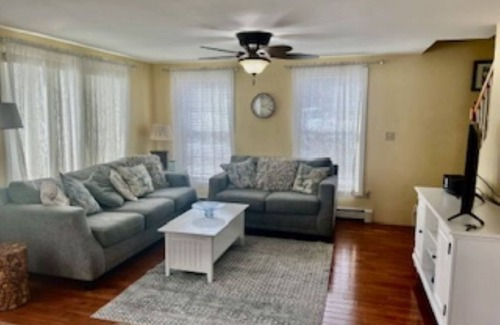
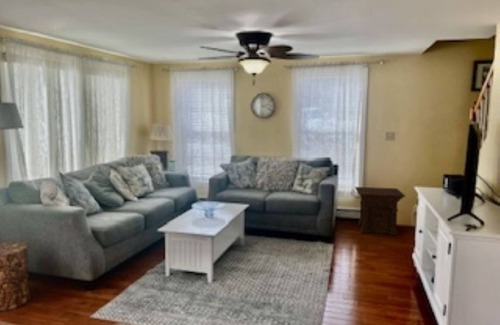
+ side table (377, 210)
